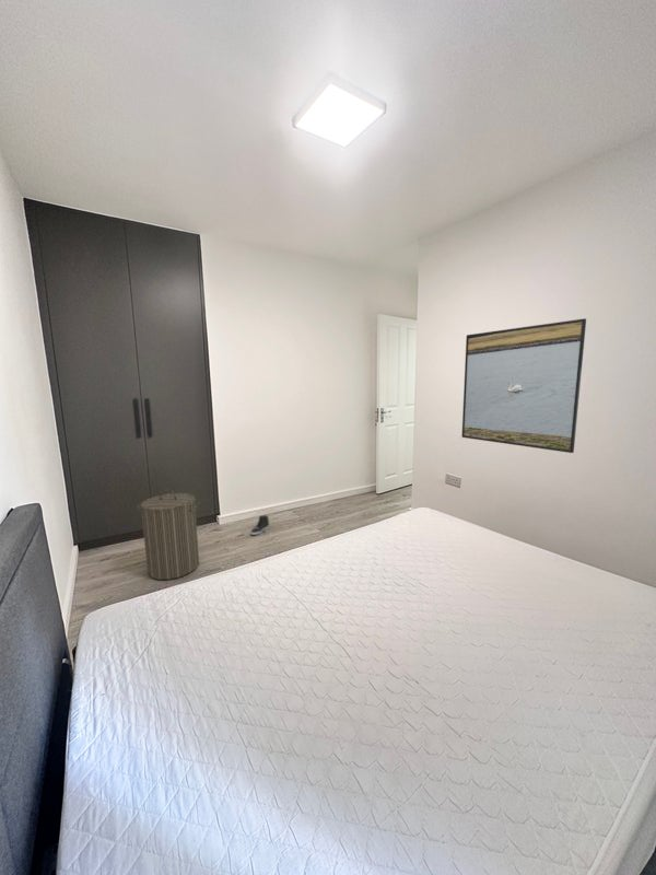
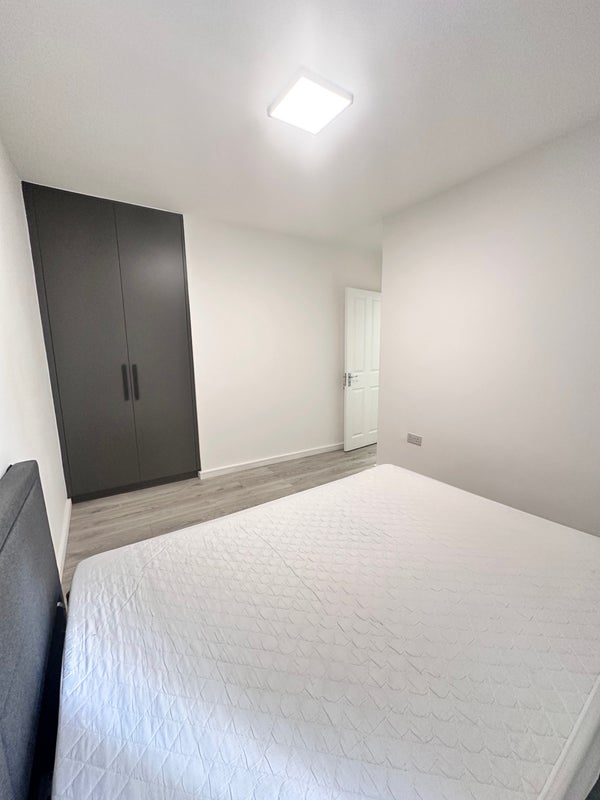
- sneaker (259, 524)
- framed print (514, 387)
- laundry hamper (171, 528)
